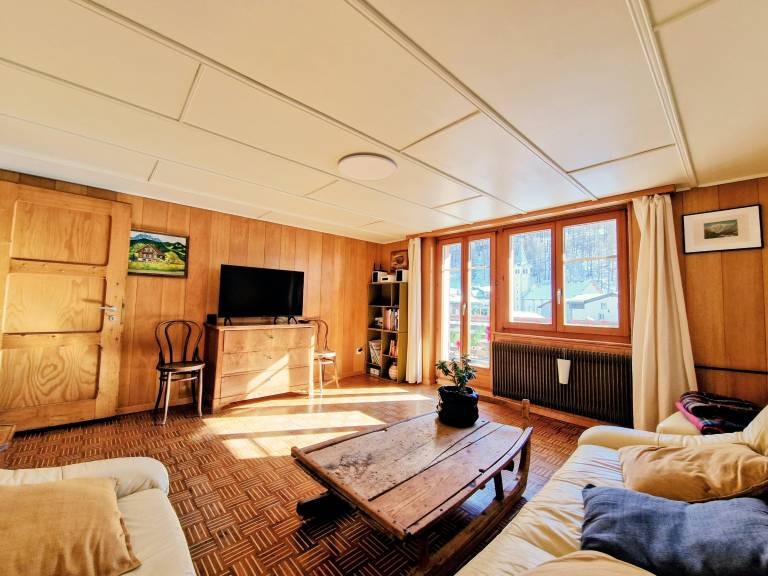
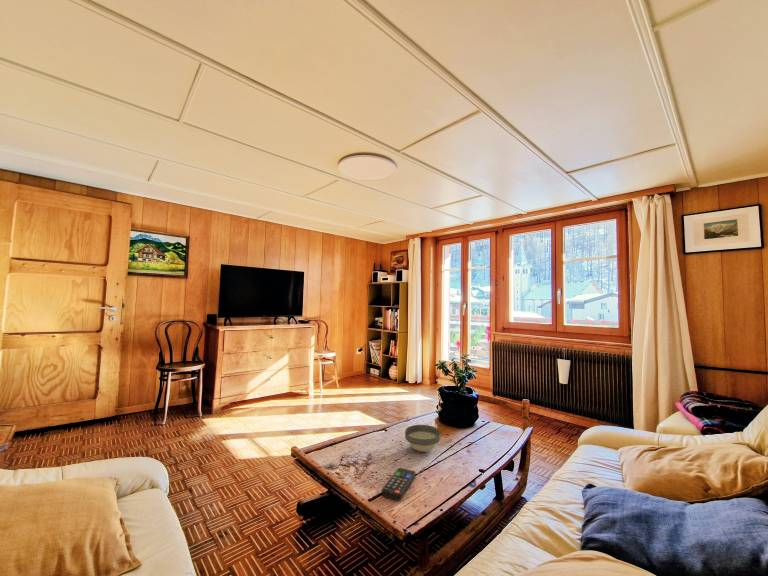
+ bowl (422, 439)
+ remote control (399, 482)
